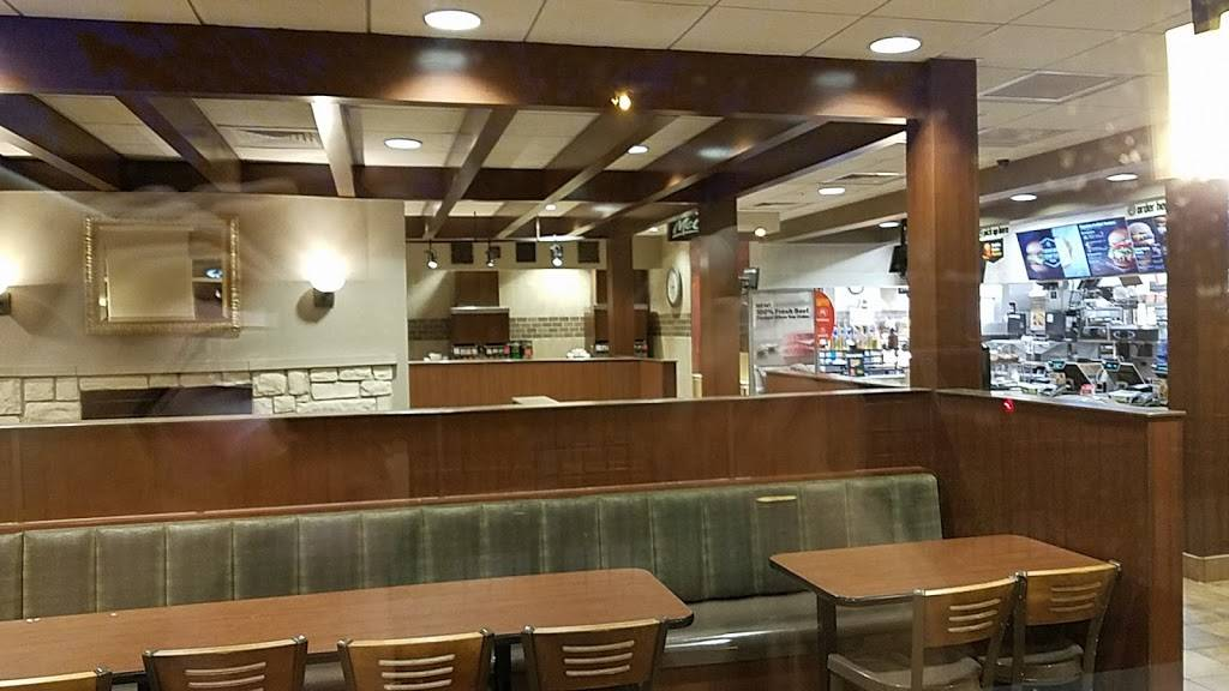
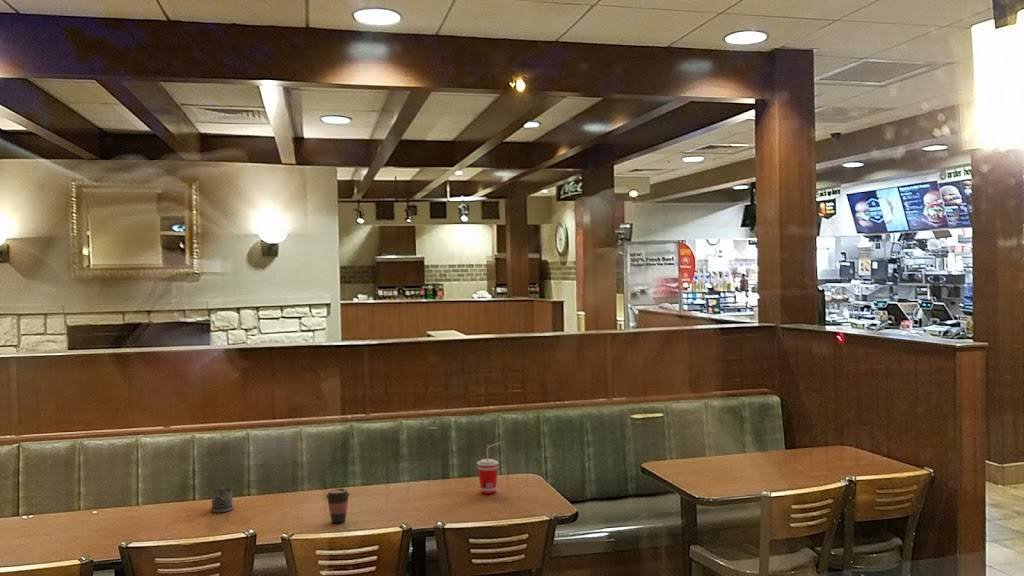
+ beverage cup (489, 467)
+ tea glass holder (222, 497)
+ coffee cup (338, 506)
